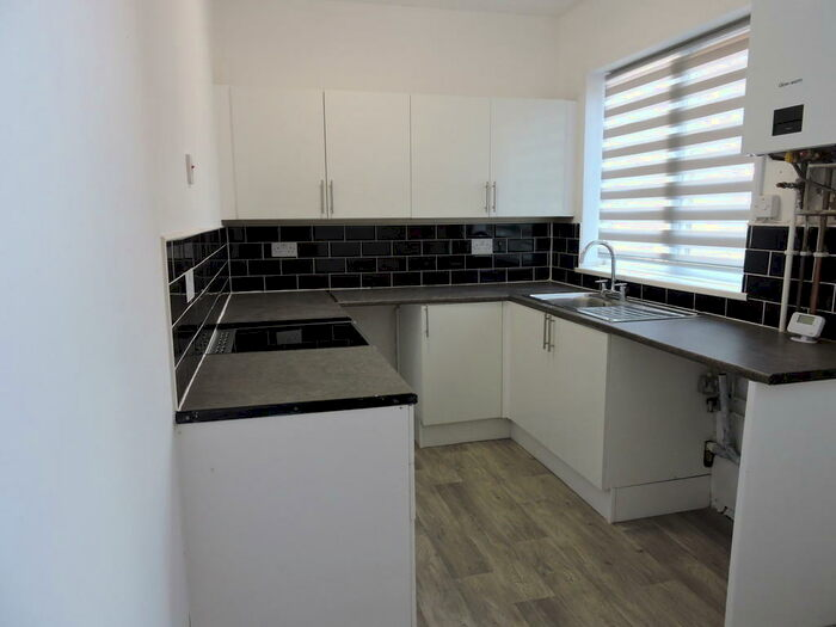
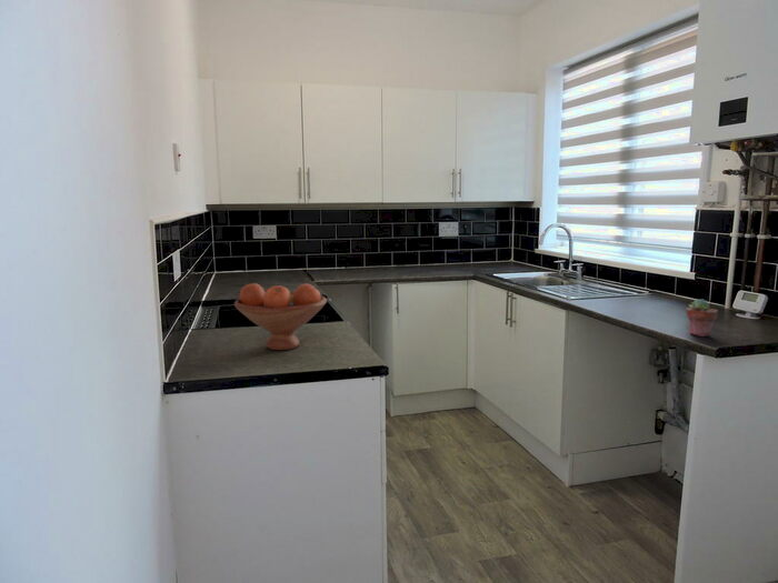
+ potted succulent (701, 316)
+ fruit bowl (281, 313)
